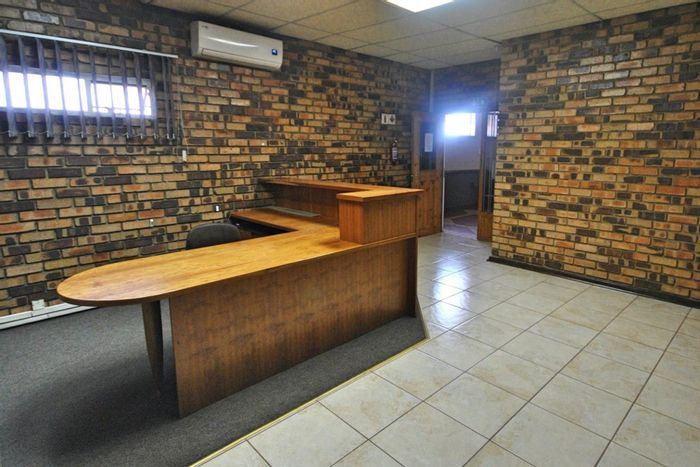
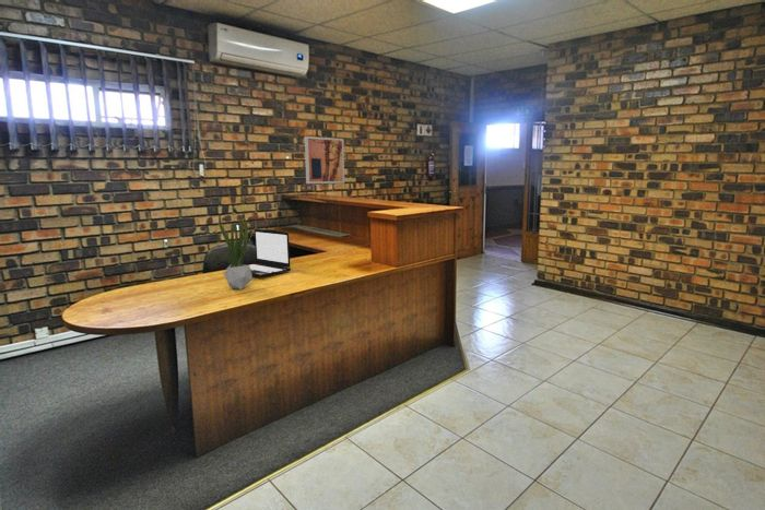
+ potted plant (237, 252)
+ wall art (325, 161)
+ laptop (257, 251)
